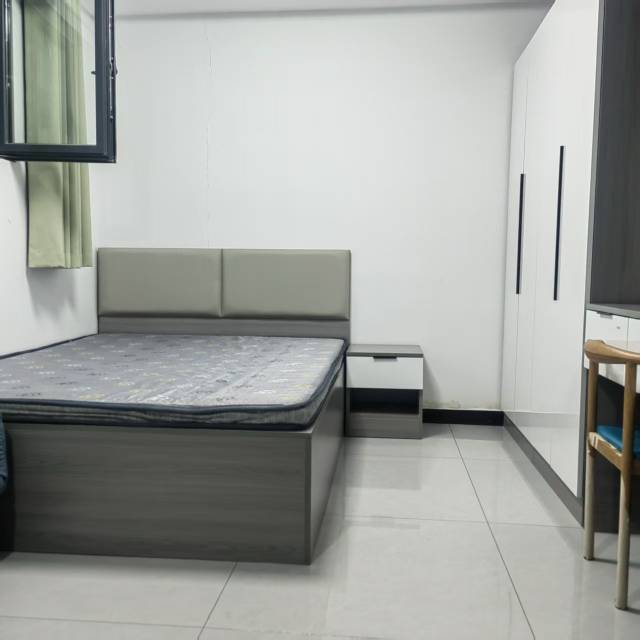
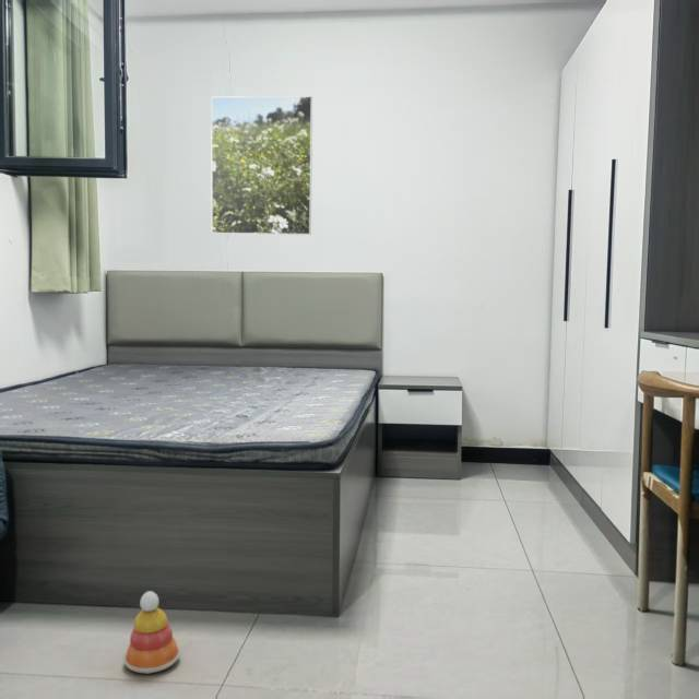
+ stacking toy (152, 626)
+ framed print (261, 166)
